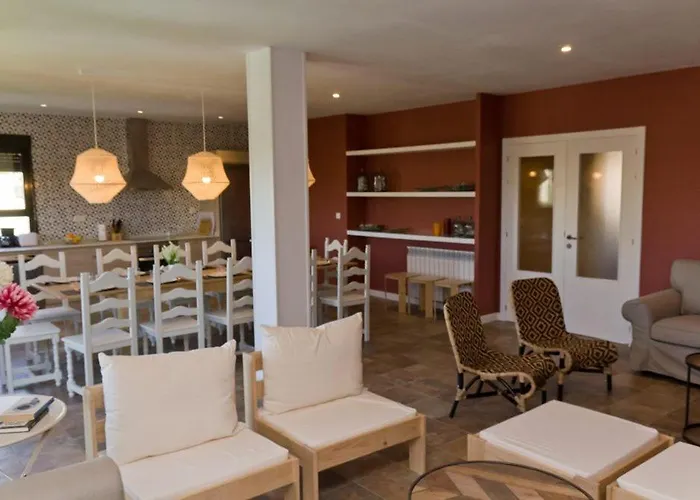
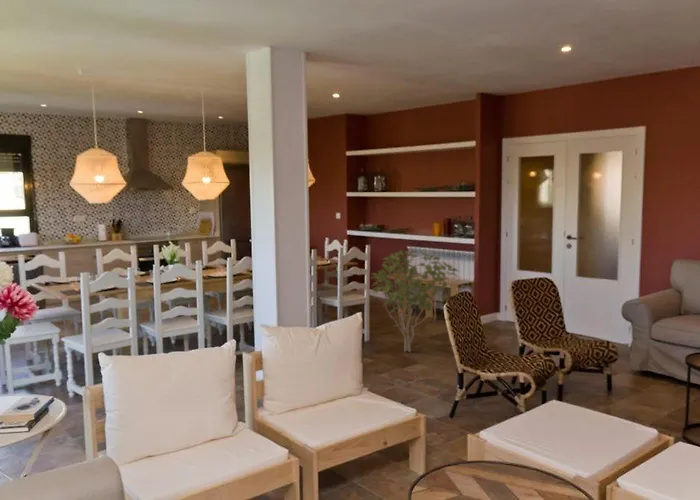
+ shrub (408, 301)
